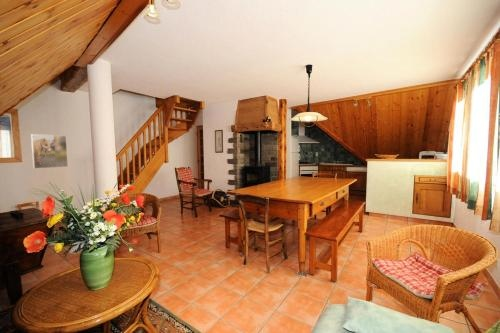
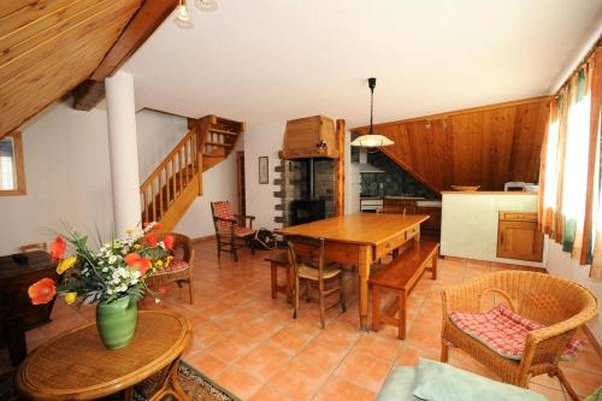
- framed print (50, 151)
